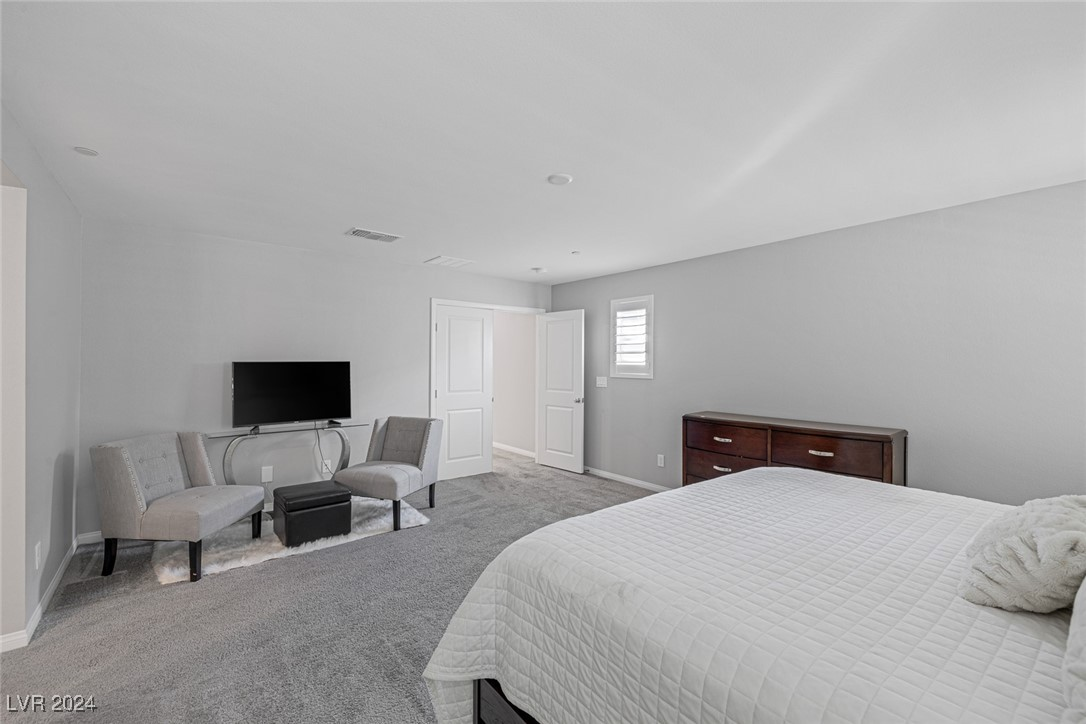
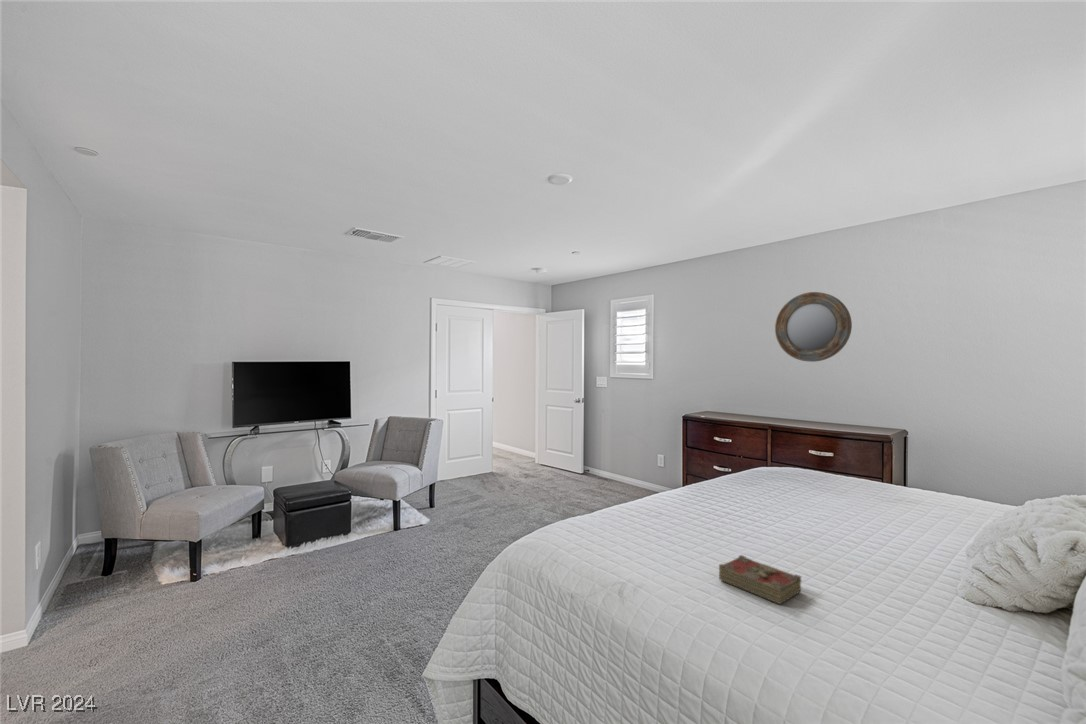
+ home mirror (811, 326)
+ book (759, 576)
